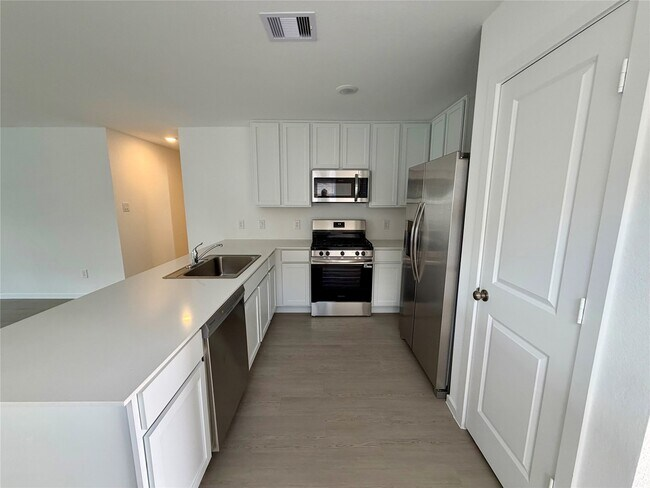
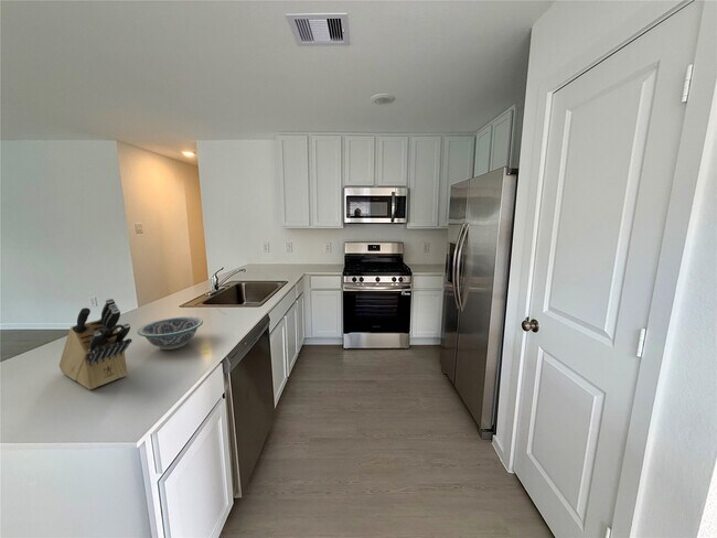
+ bowl (172, 334)
+ knife block (93, 337)
